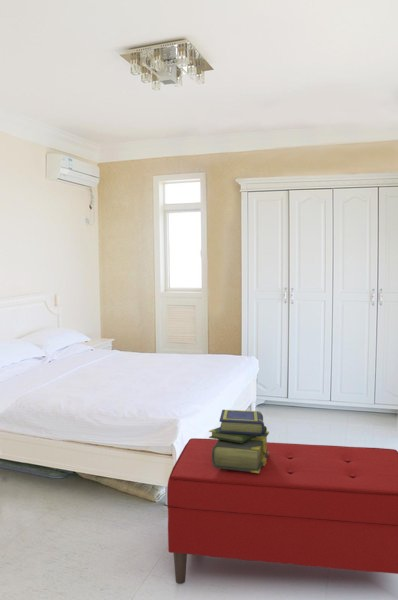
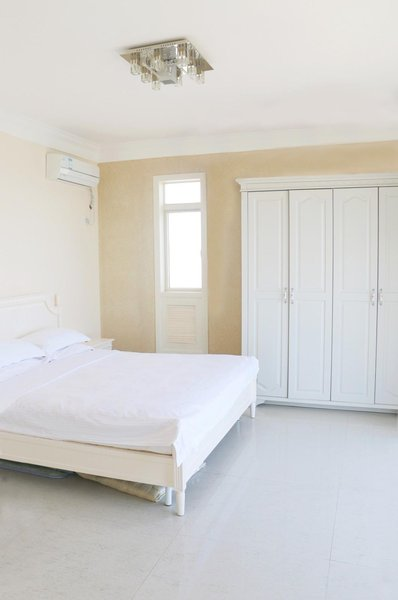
- stack of books (240, 436)
- bench (289, 513)
